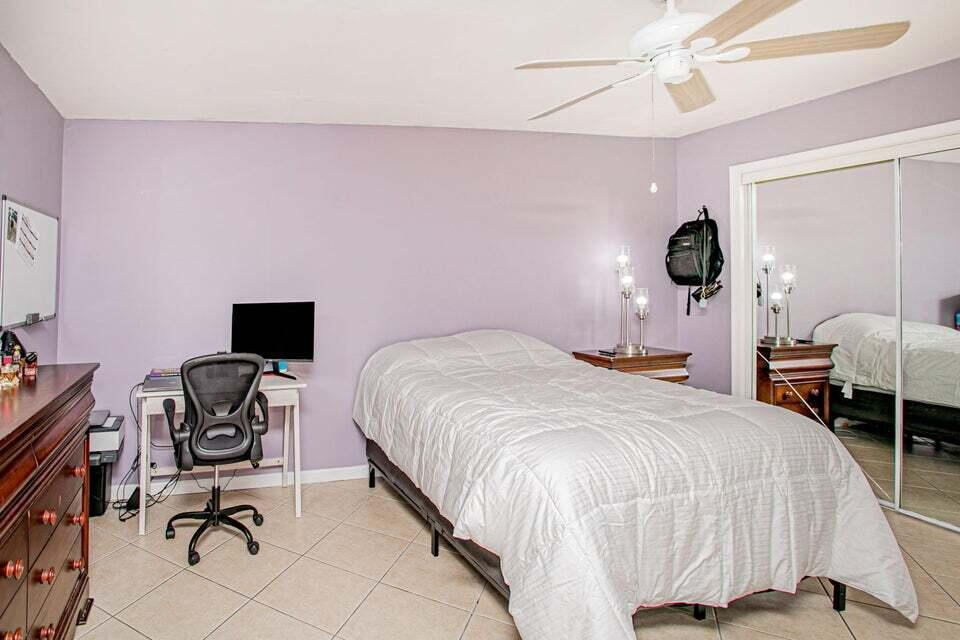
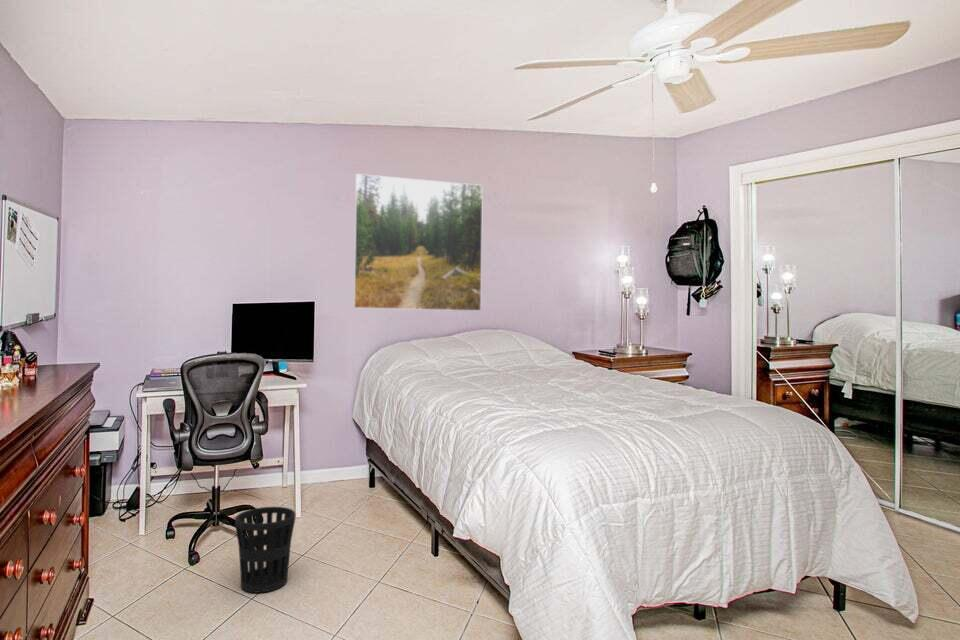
+ wastebasket (265, 549)
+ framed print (420, 244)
